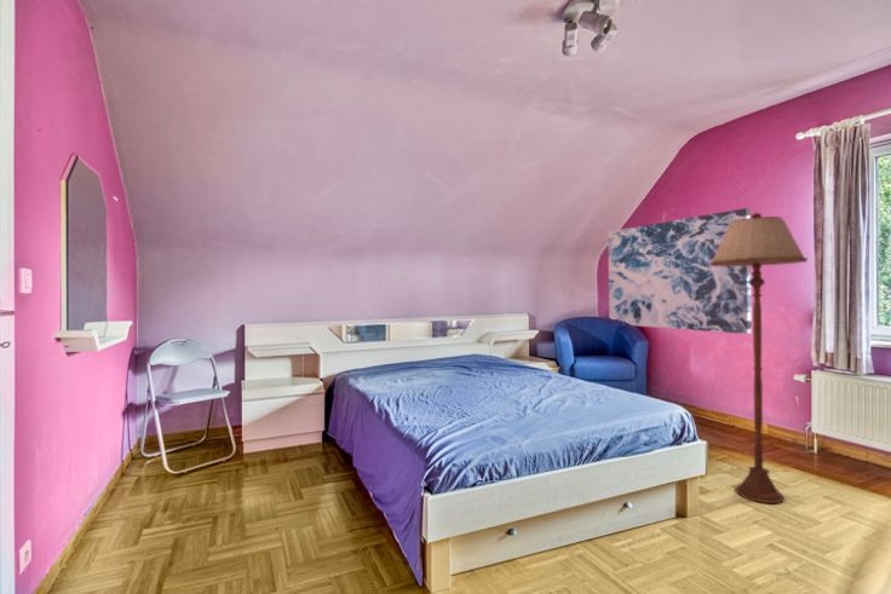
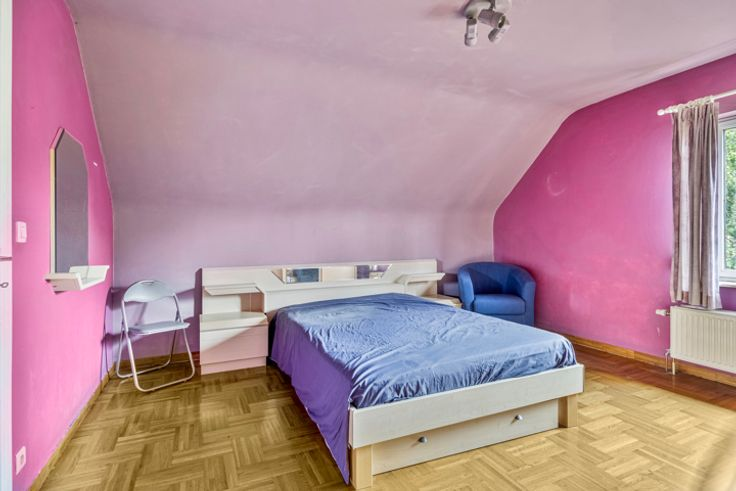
- wall art (668, 275)
- floor lamp (757, 353)
